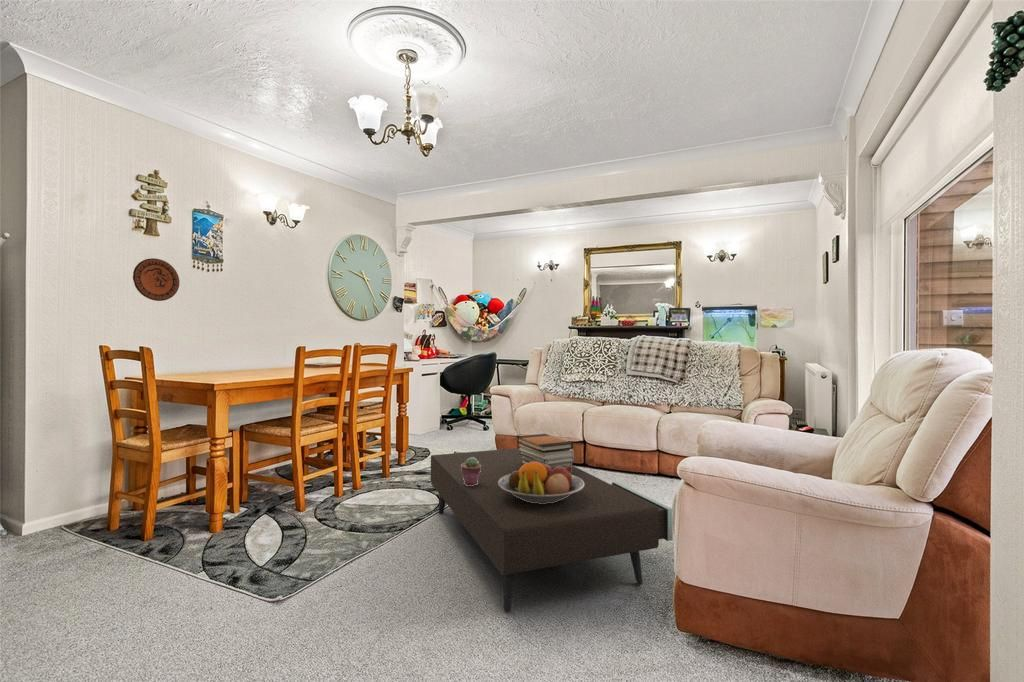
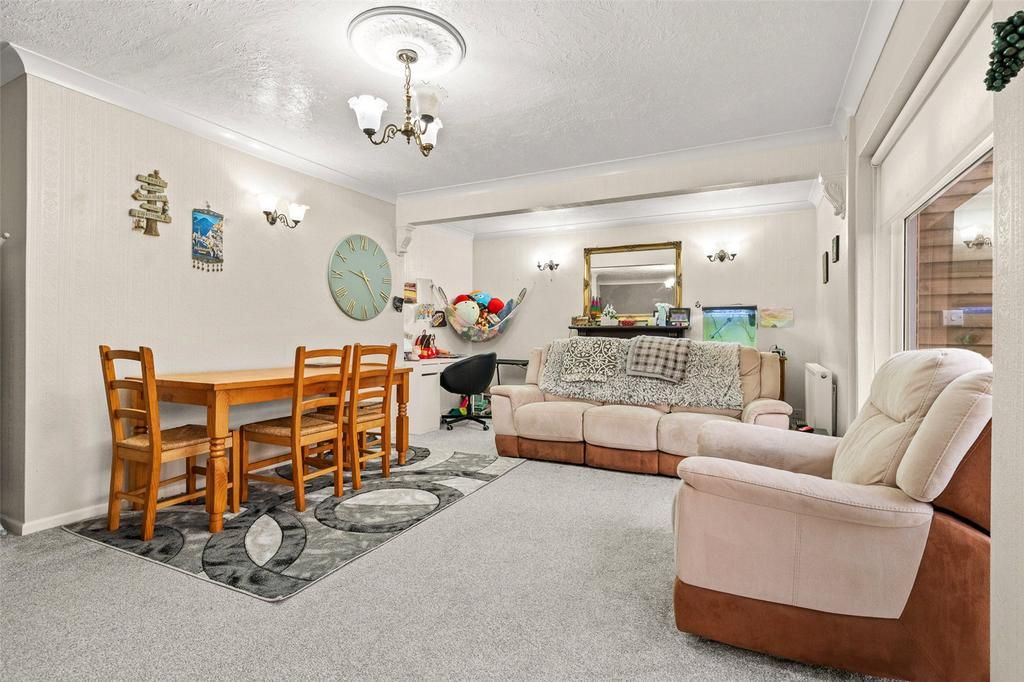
- decorative plate (156, 279)
- coffee table (534, 507)
- potted succulent (471, 470)
- book stack (545, 452)
- fruit bowl (541, 478)
